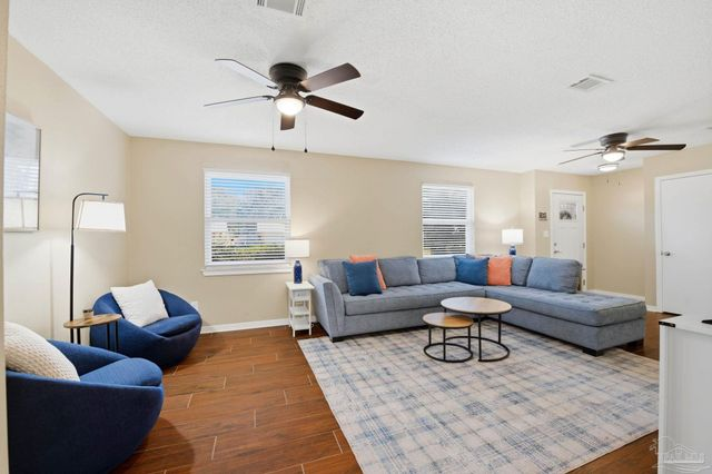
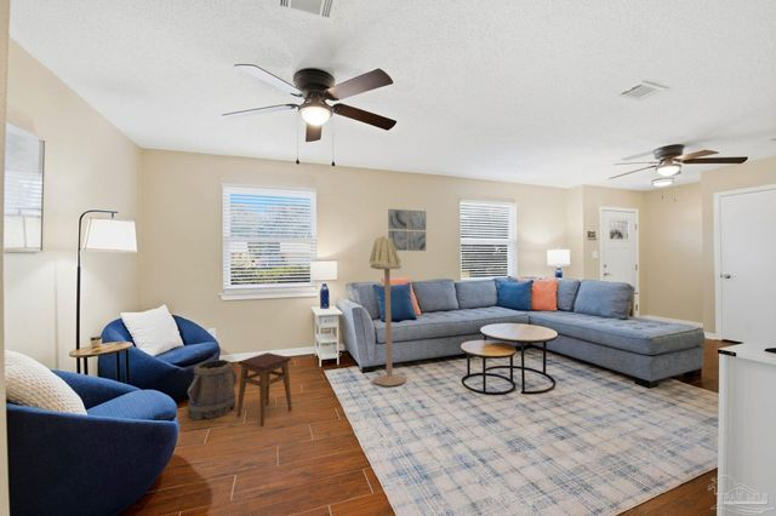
+ floor lamp (386, 306)
+ bucket (211, 386)
+ wall art (407, 229)
+ stool (264, 385)
